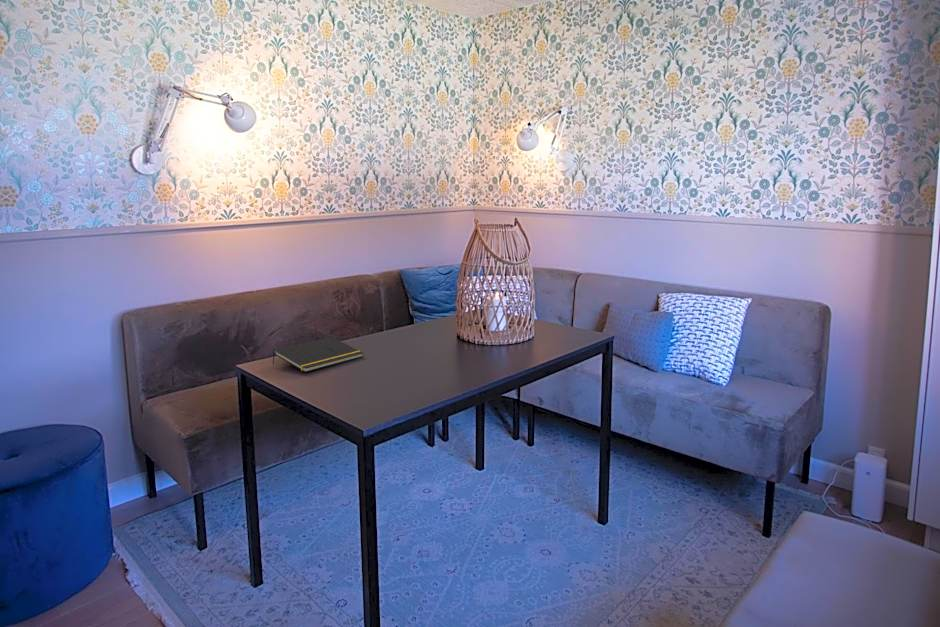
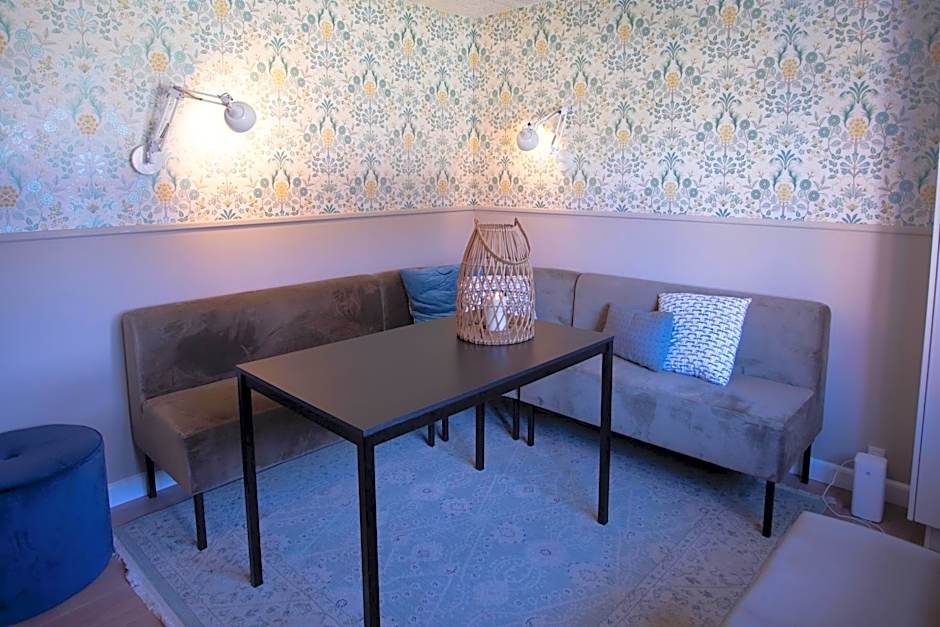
- notepad (319, 353)
